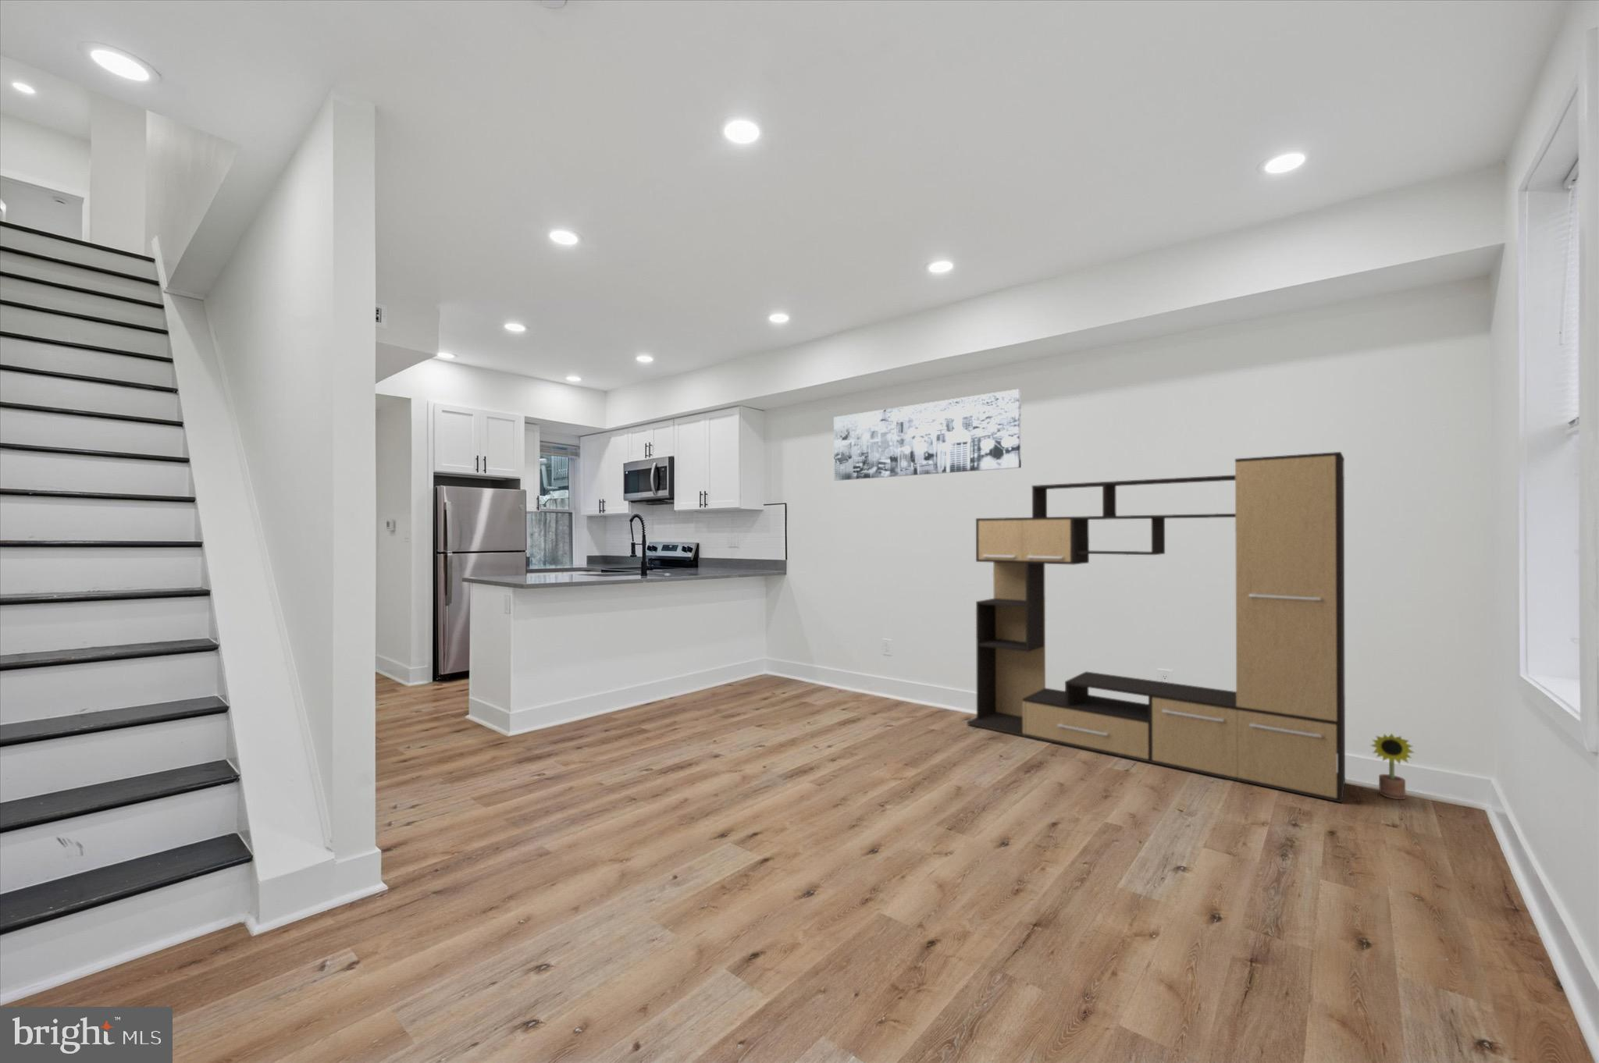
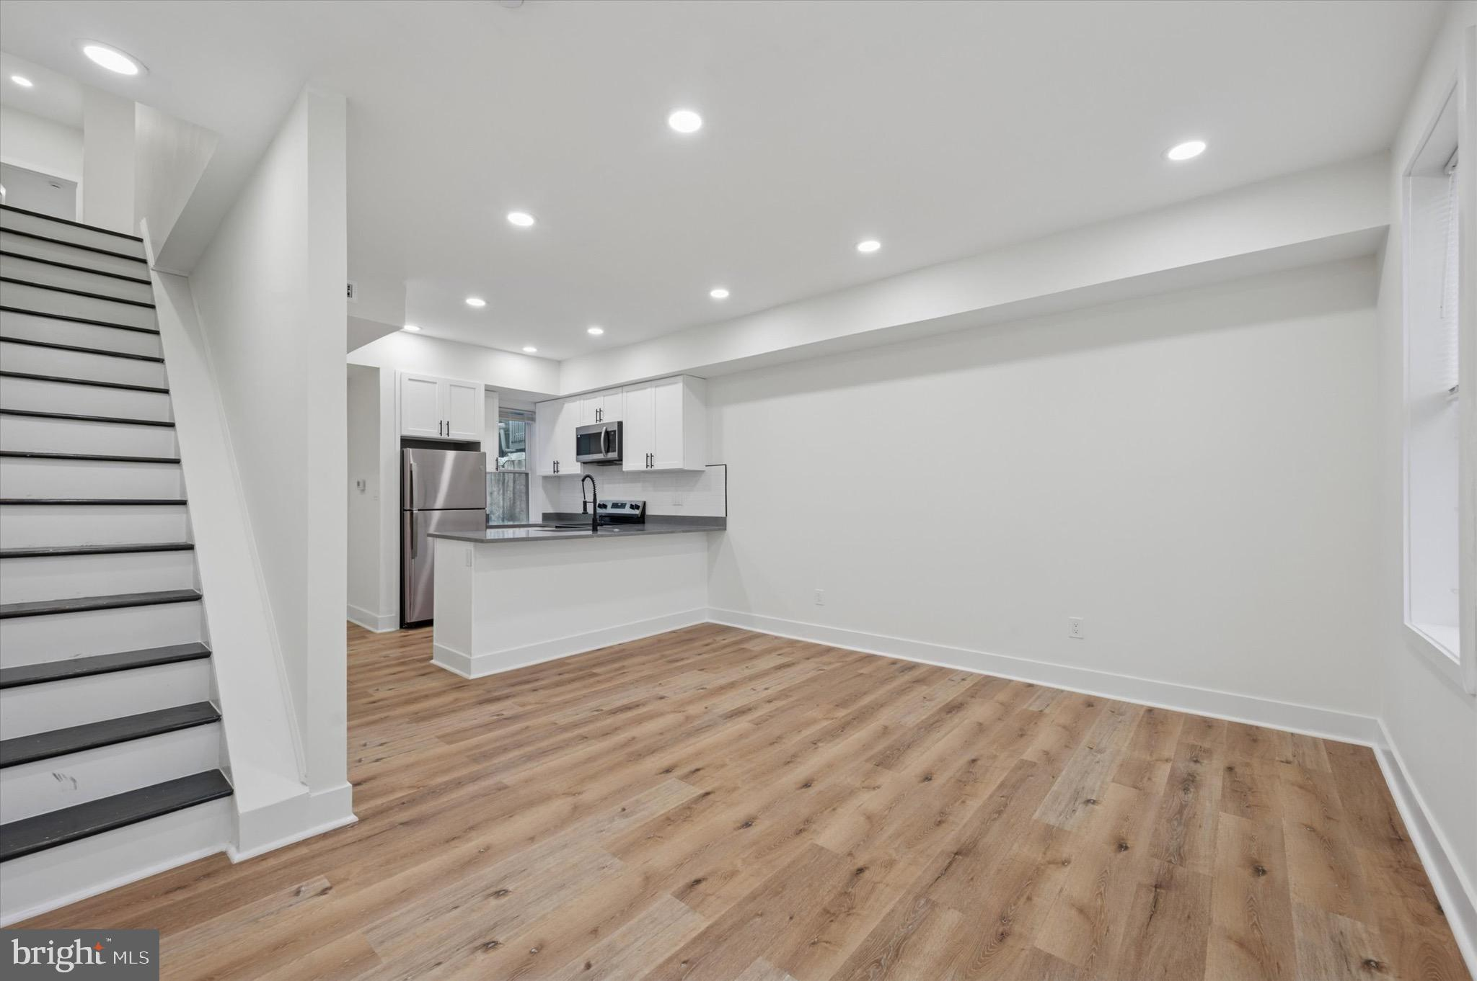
- wall art (917, 439)
- decorative plant (1391, 763)
- media console (1129, 554)
